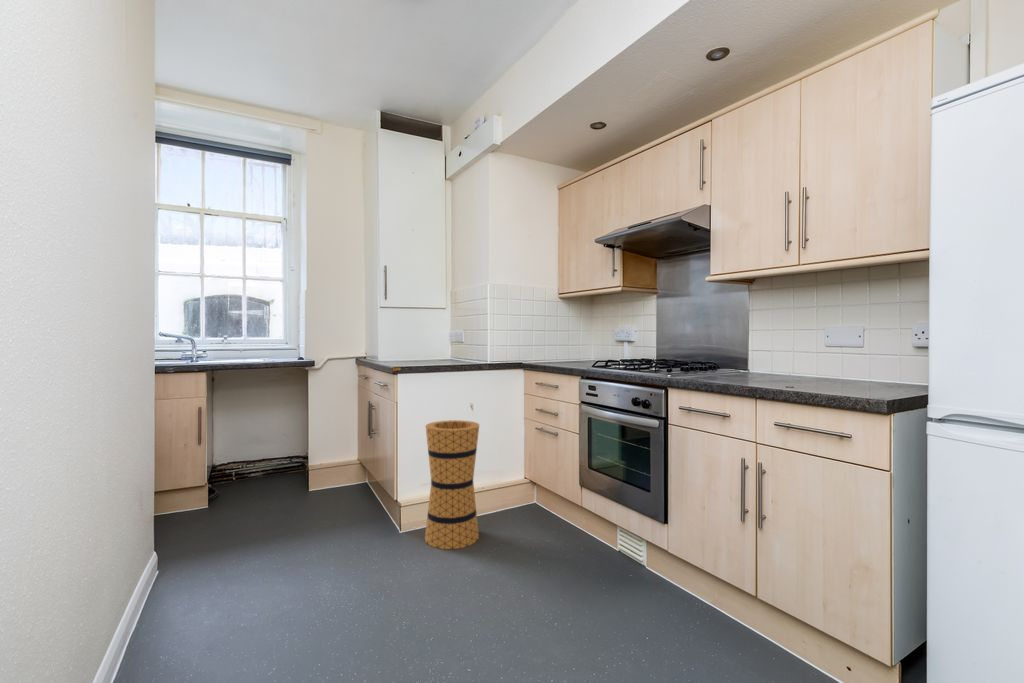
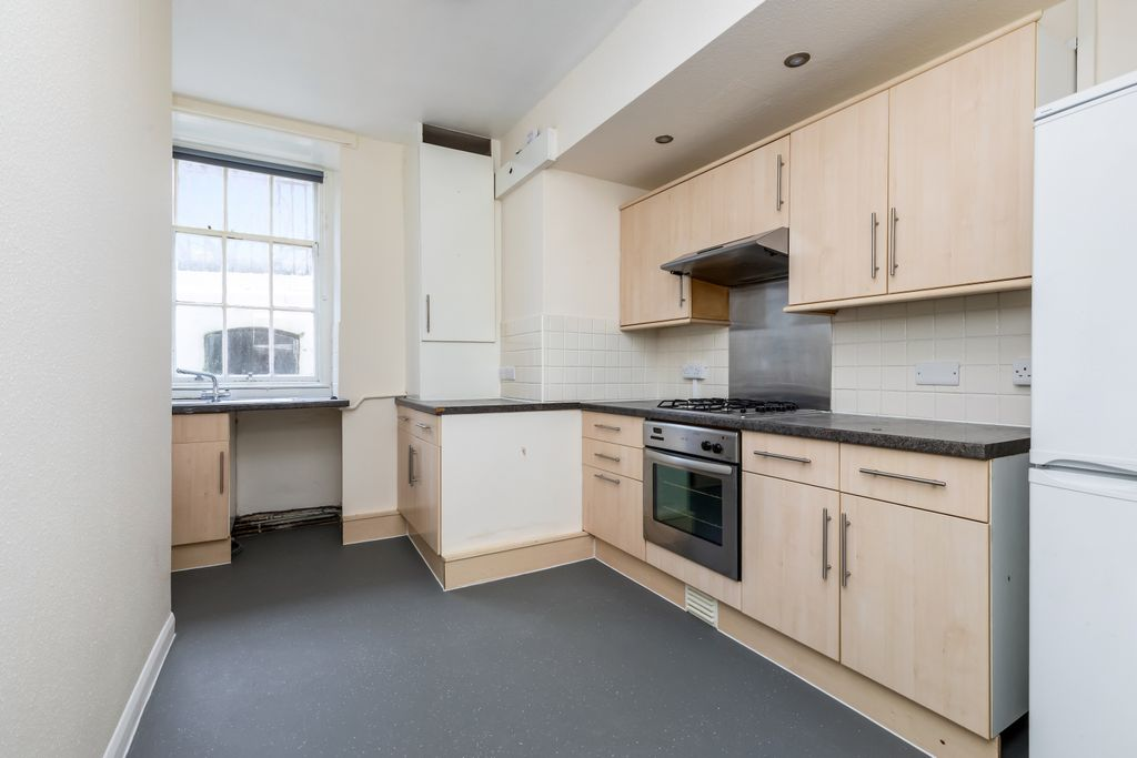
- trash bin (452, 481)
